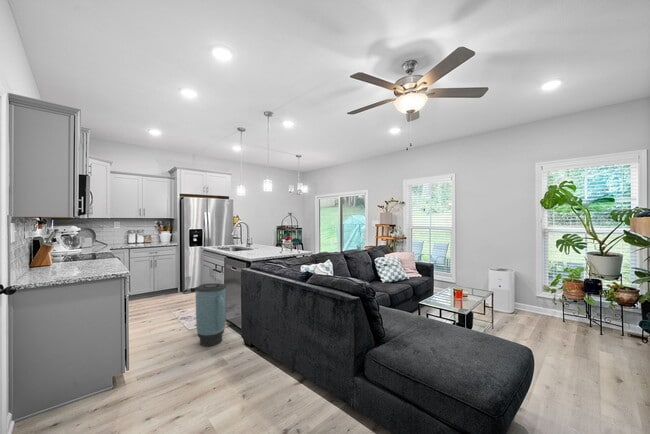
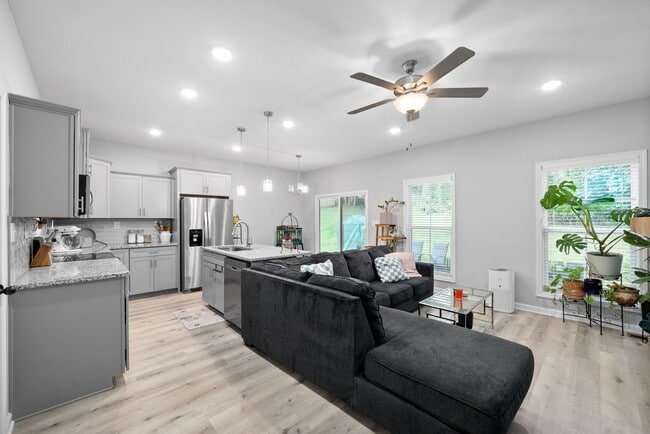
- trash can (212, 314)
